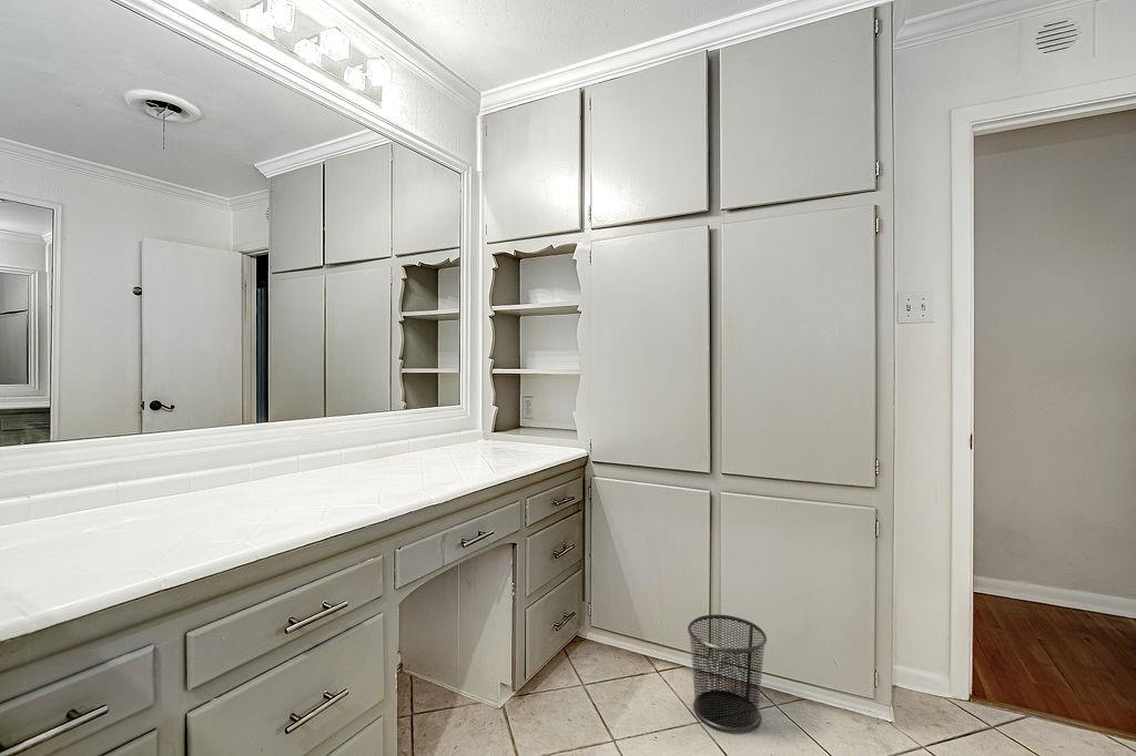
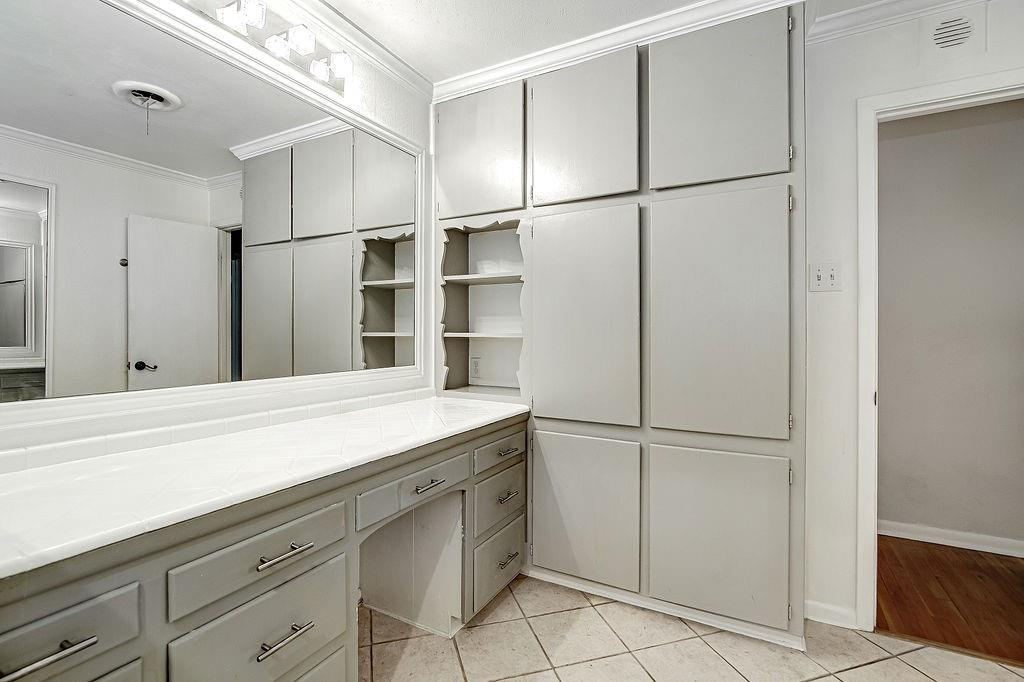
- waste bin (726, 670)
